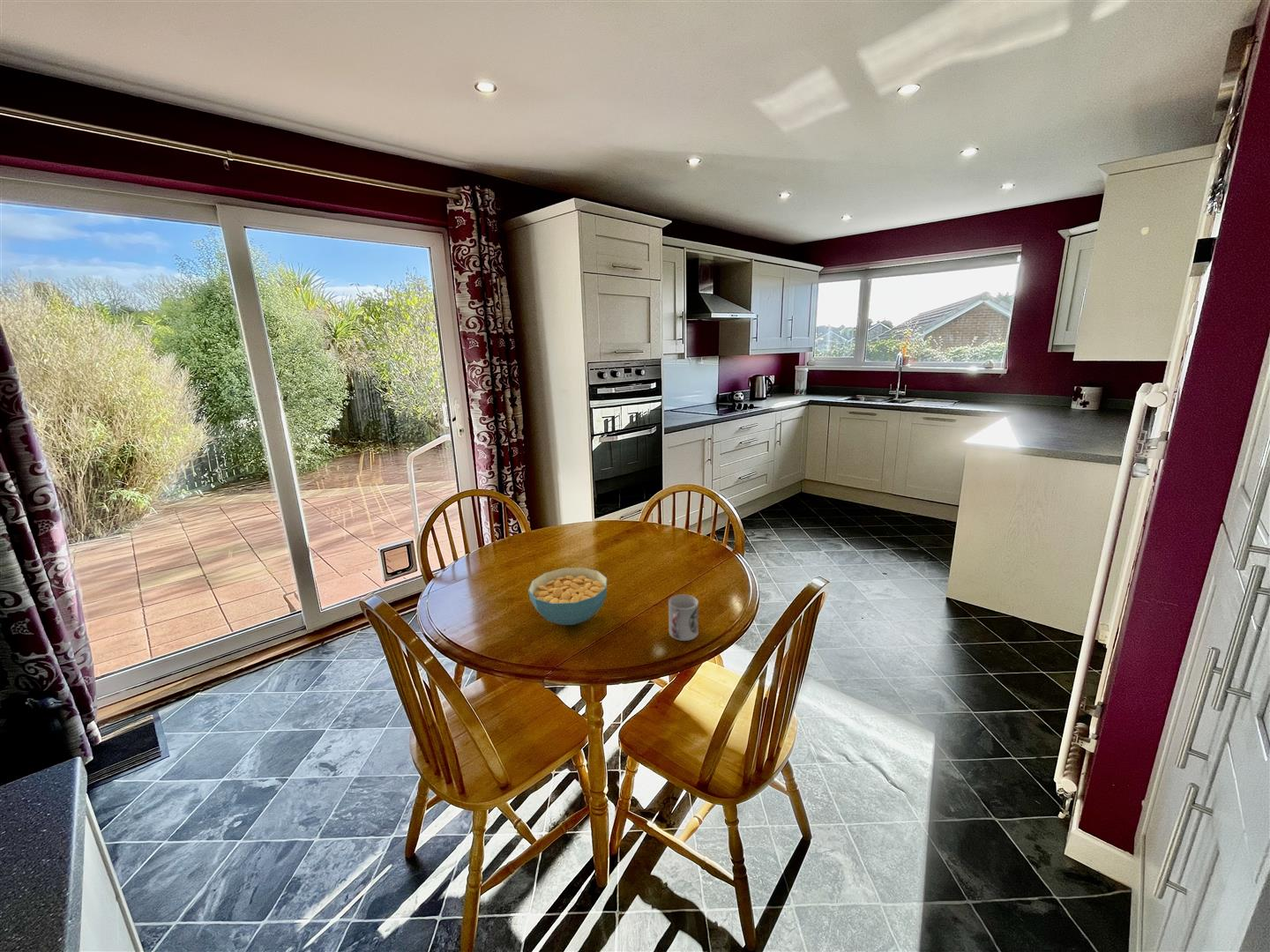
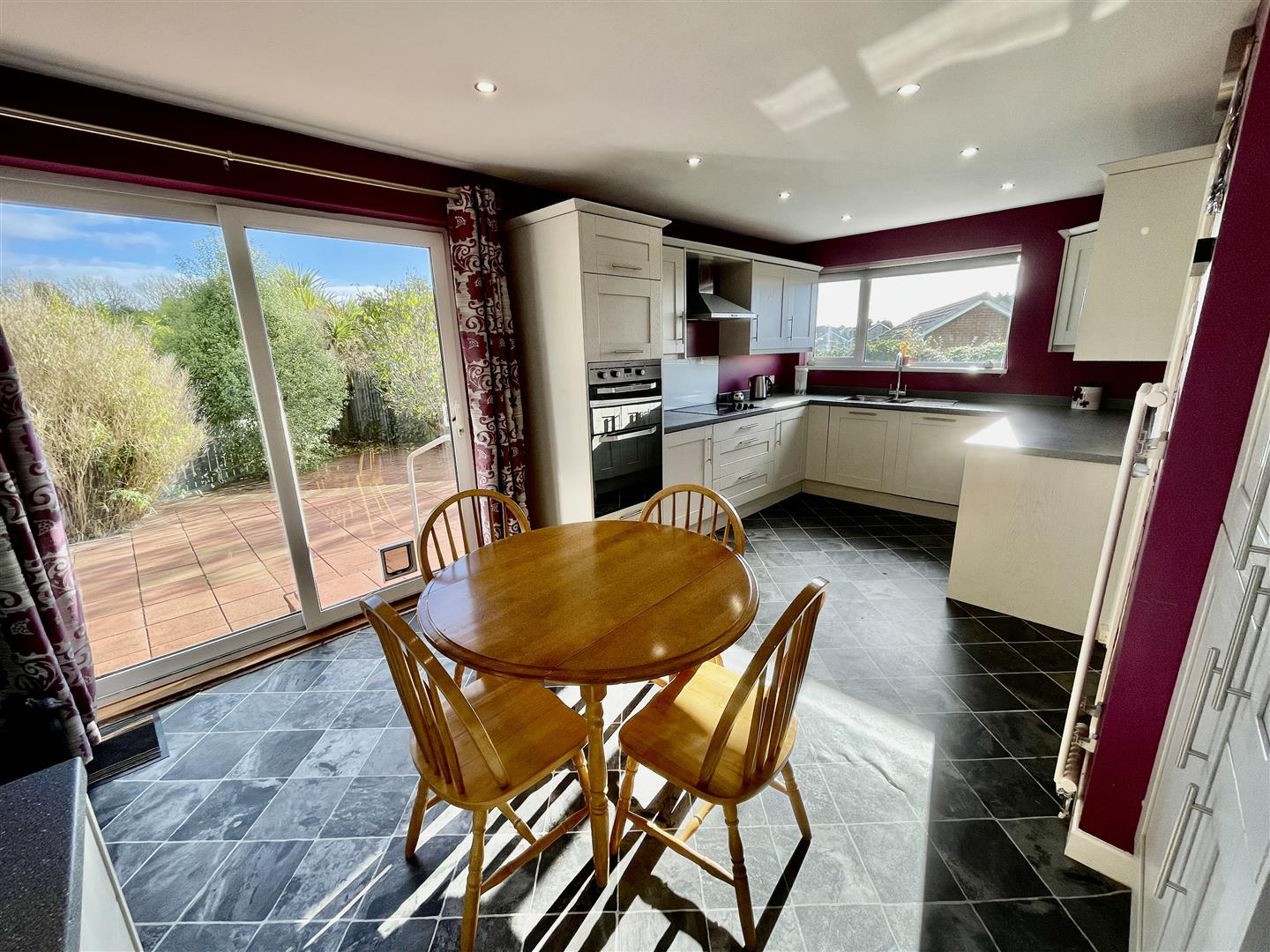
- cup (681, 620)
- cereal bowl (570, 601)
